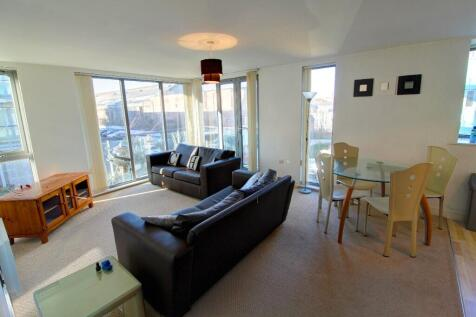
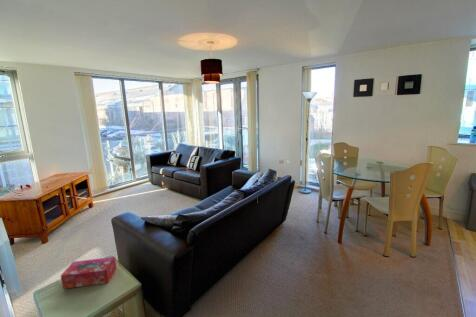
+ tissue box (90, 271)
